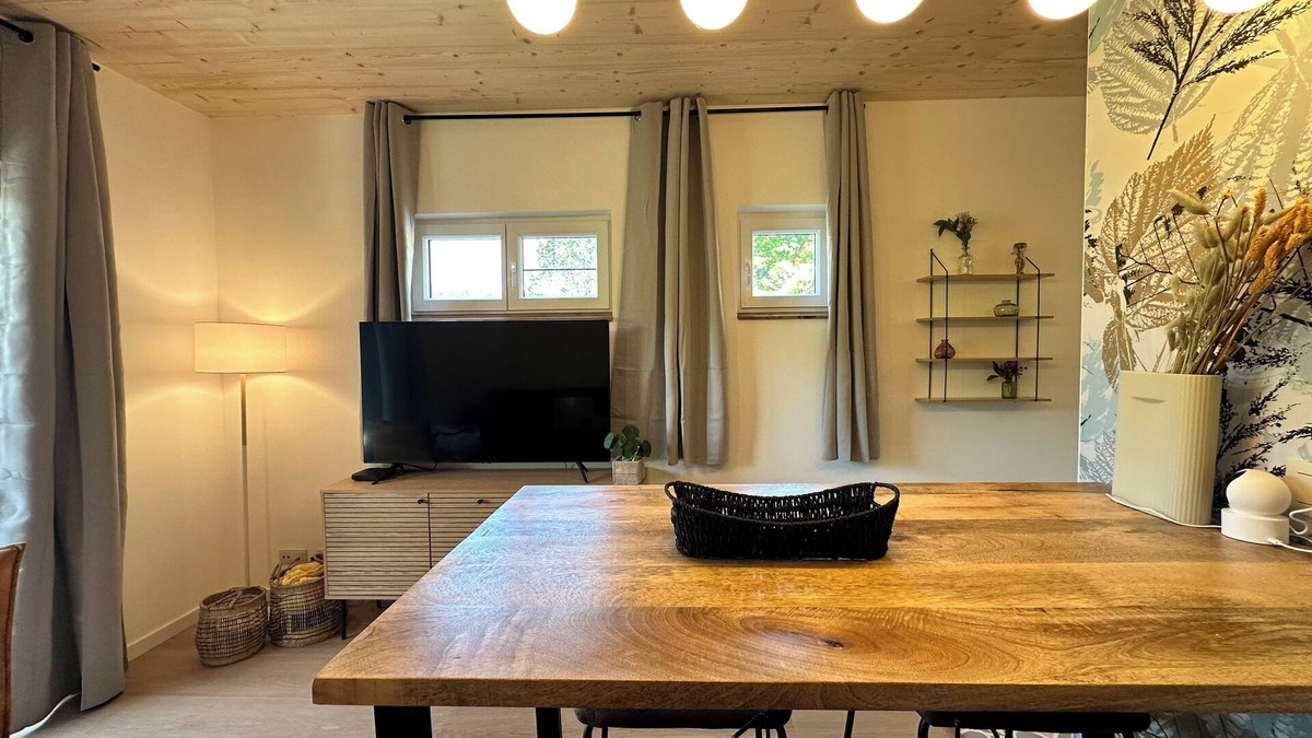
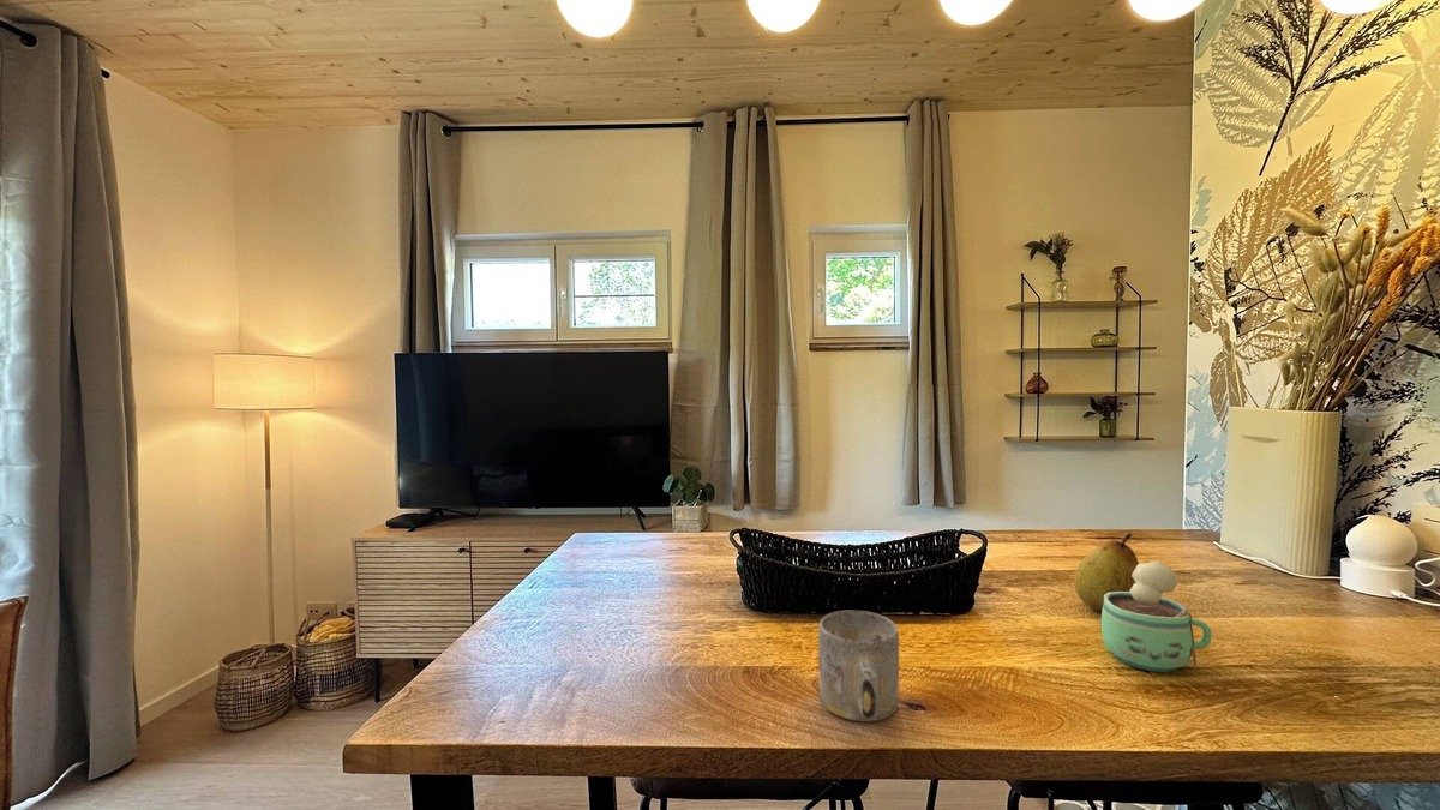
+ fruit (1110, 569)
+ mug (862, 670)
+ chocolate milk (1156, 611)
